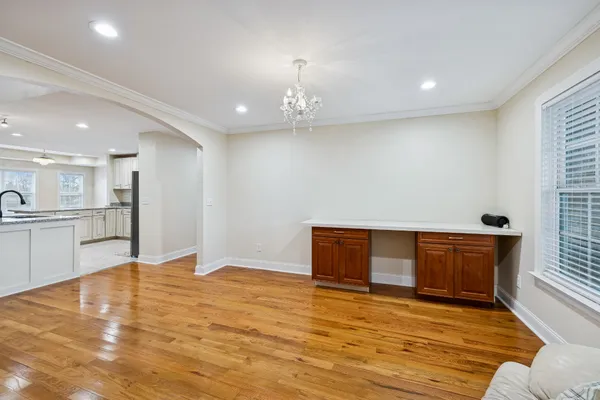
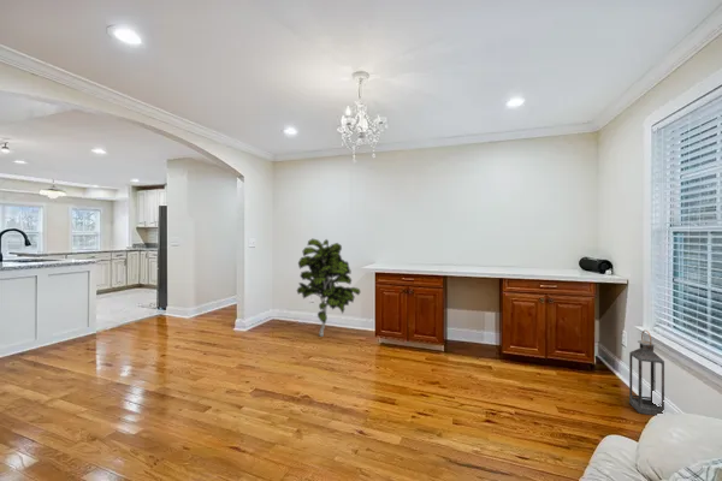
+ indoor plant (327, 286)
+ lantern (651, 369)
